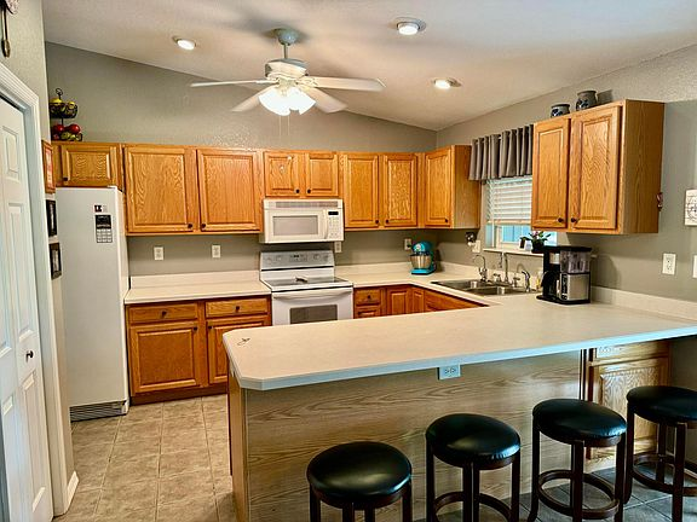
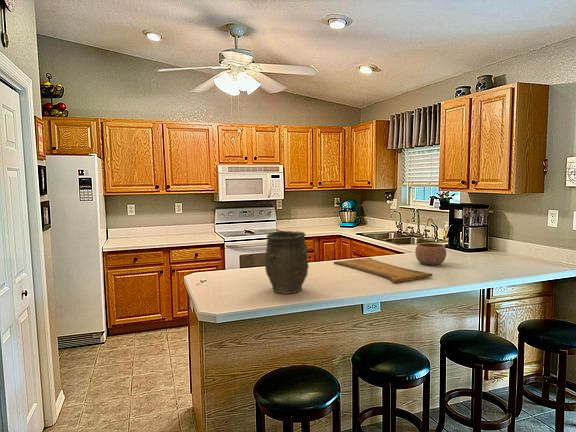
+ bowl (430, 254)
+ cutting board (379, 268)
+ vase (287, 261)
